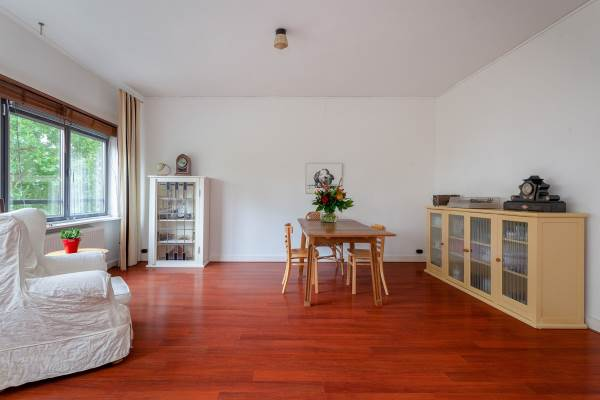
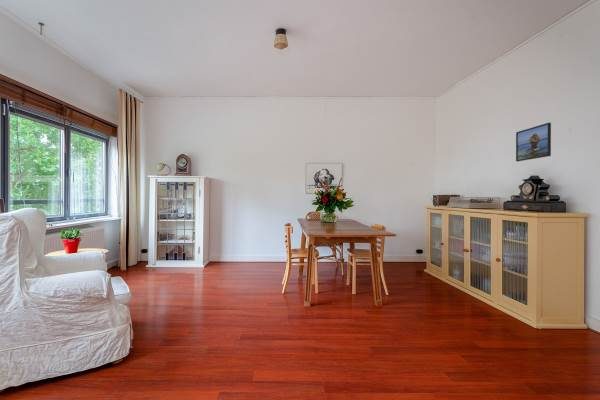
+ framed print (532, 143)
